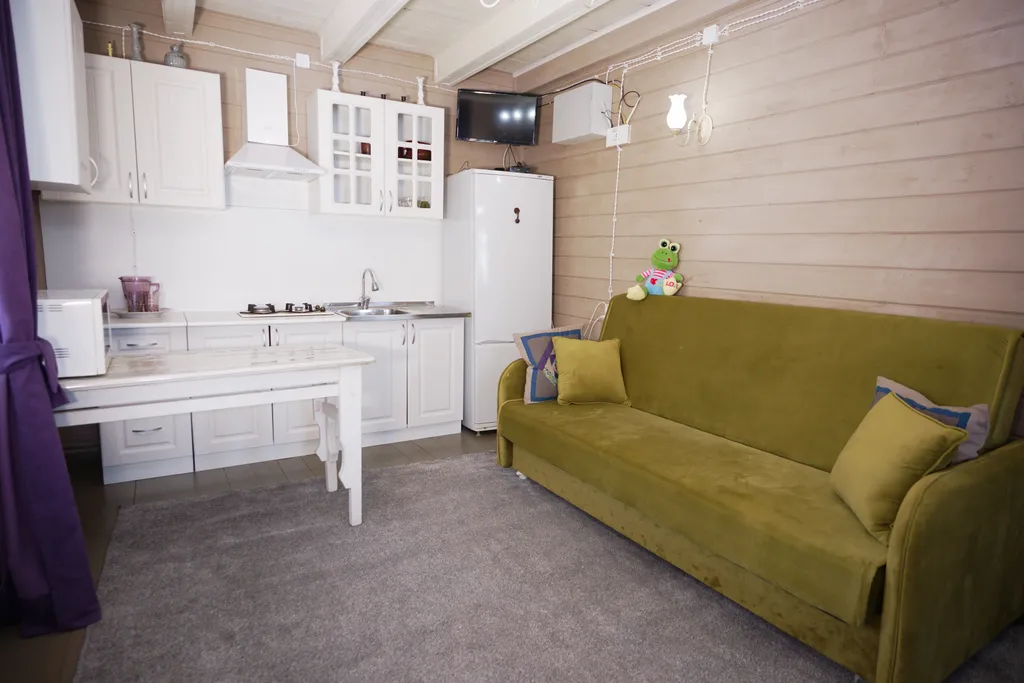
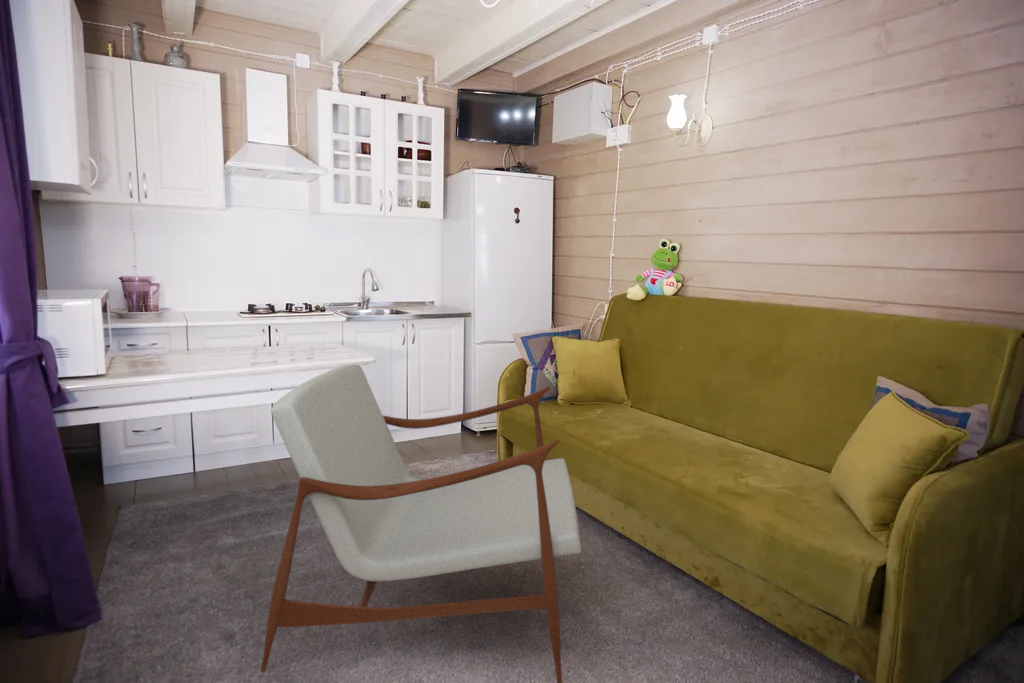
+ armchair (438, 497)
